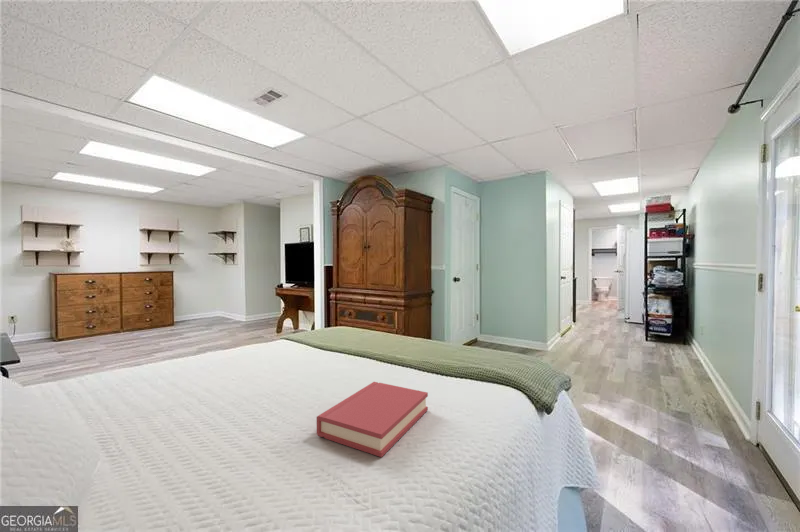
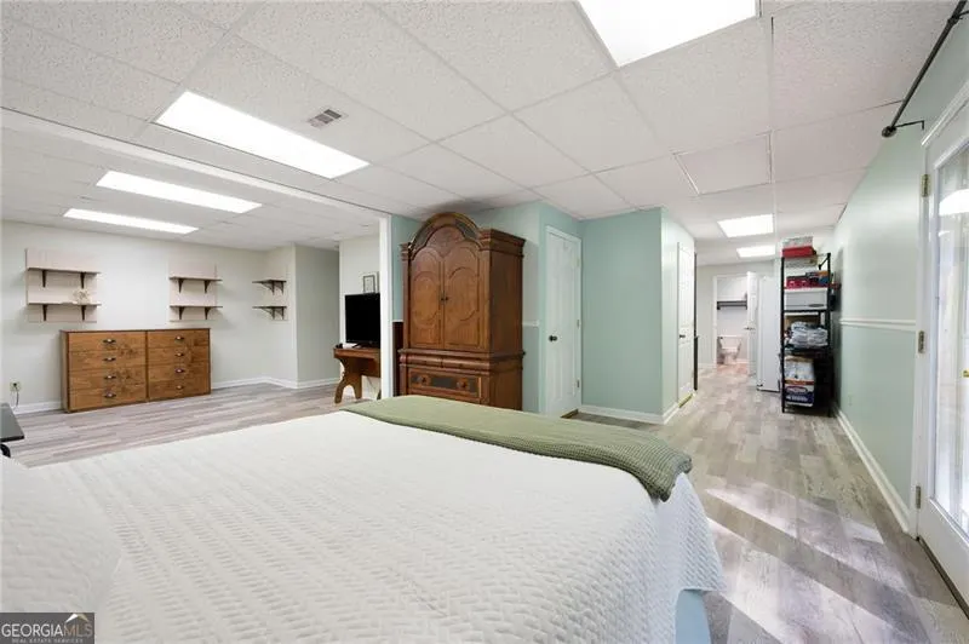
- hardback book (376, 412)
